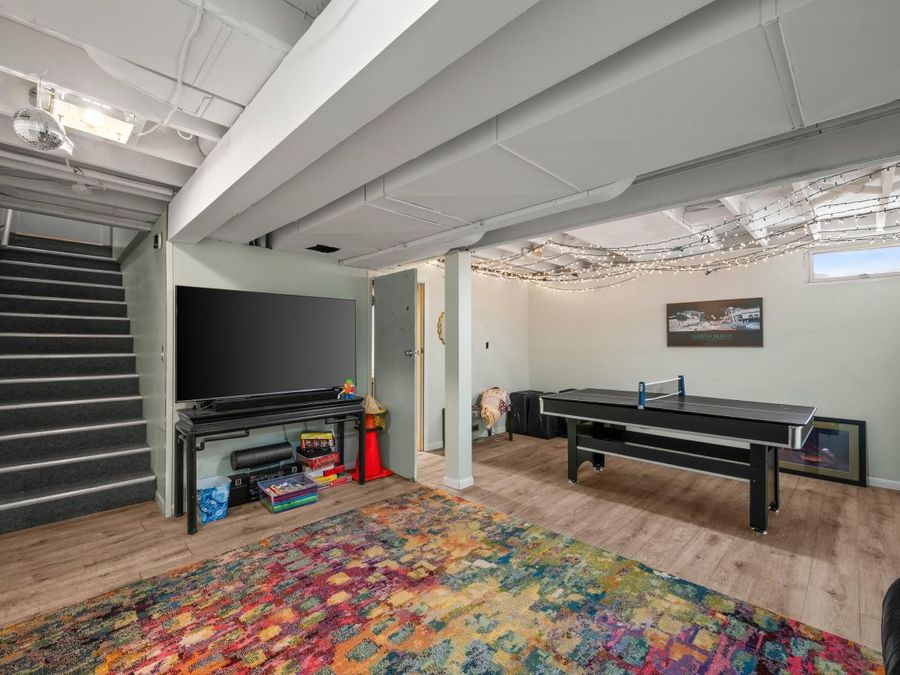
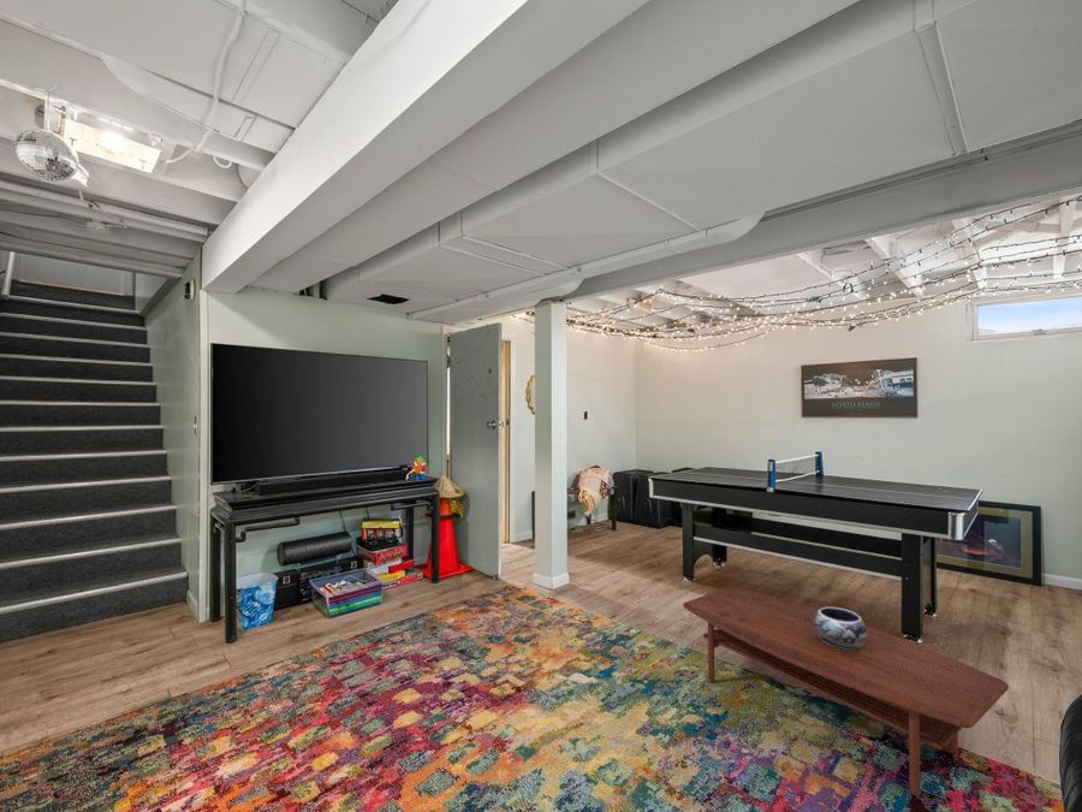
+ coffee table (818, 674)
+ decorative bowl (839, 627)
